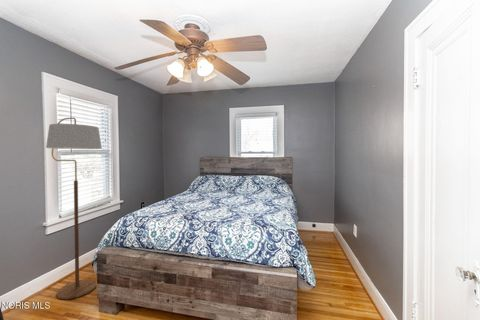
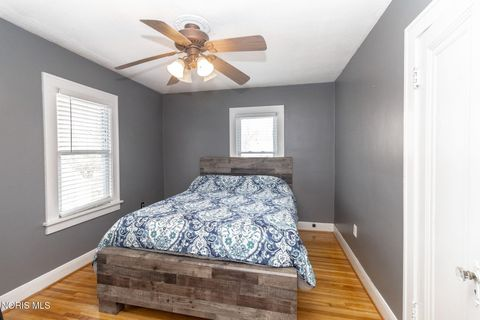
- floor lamp (74, 203)
